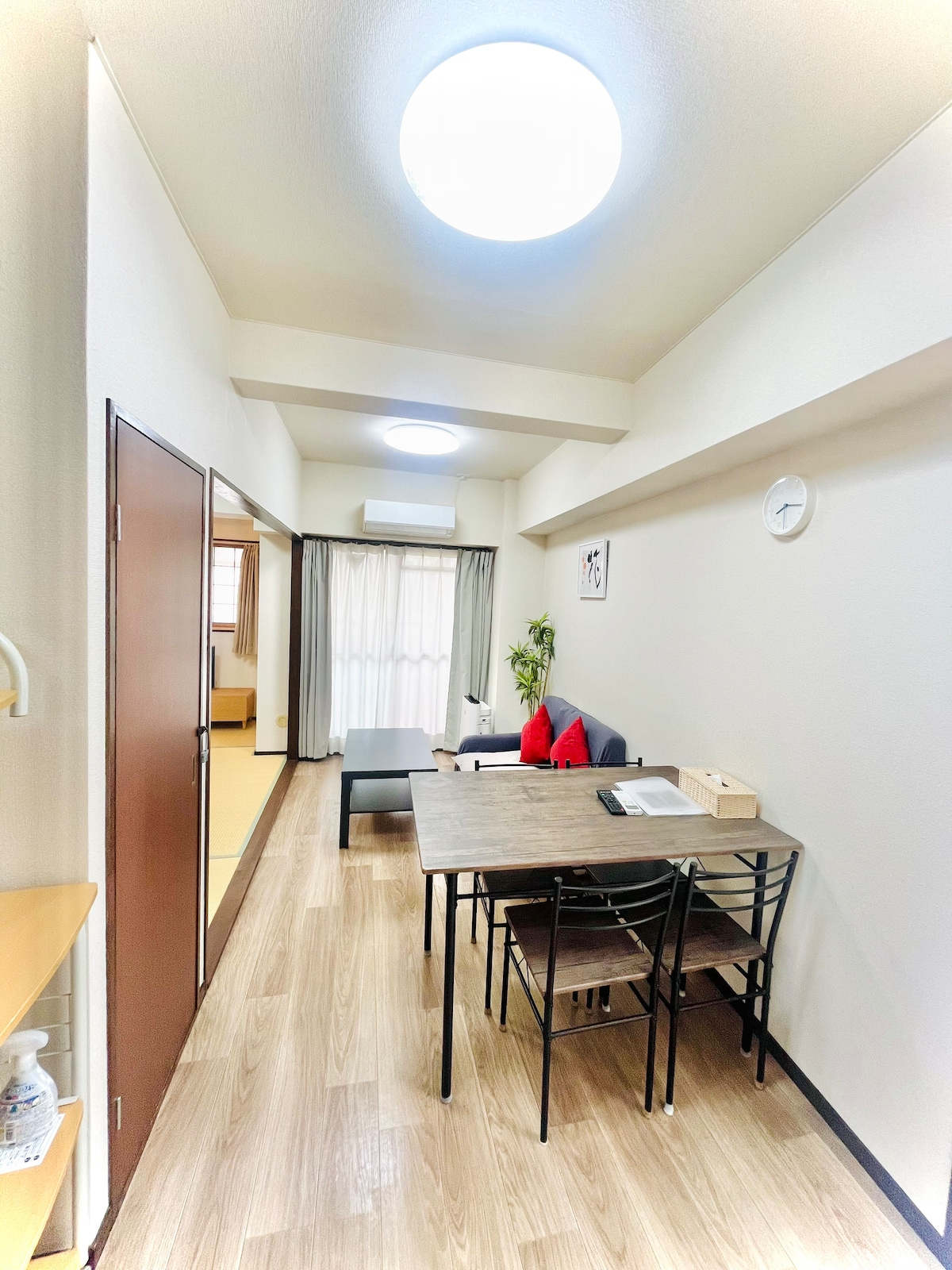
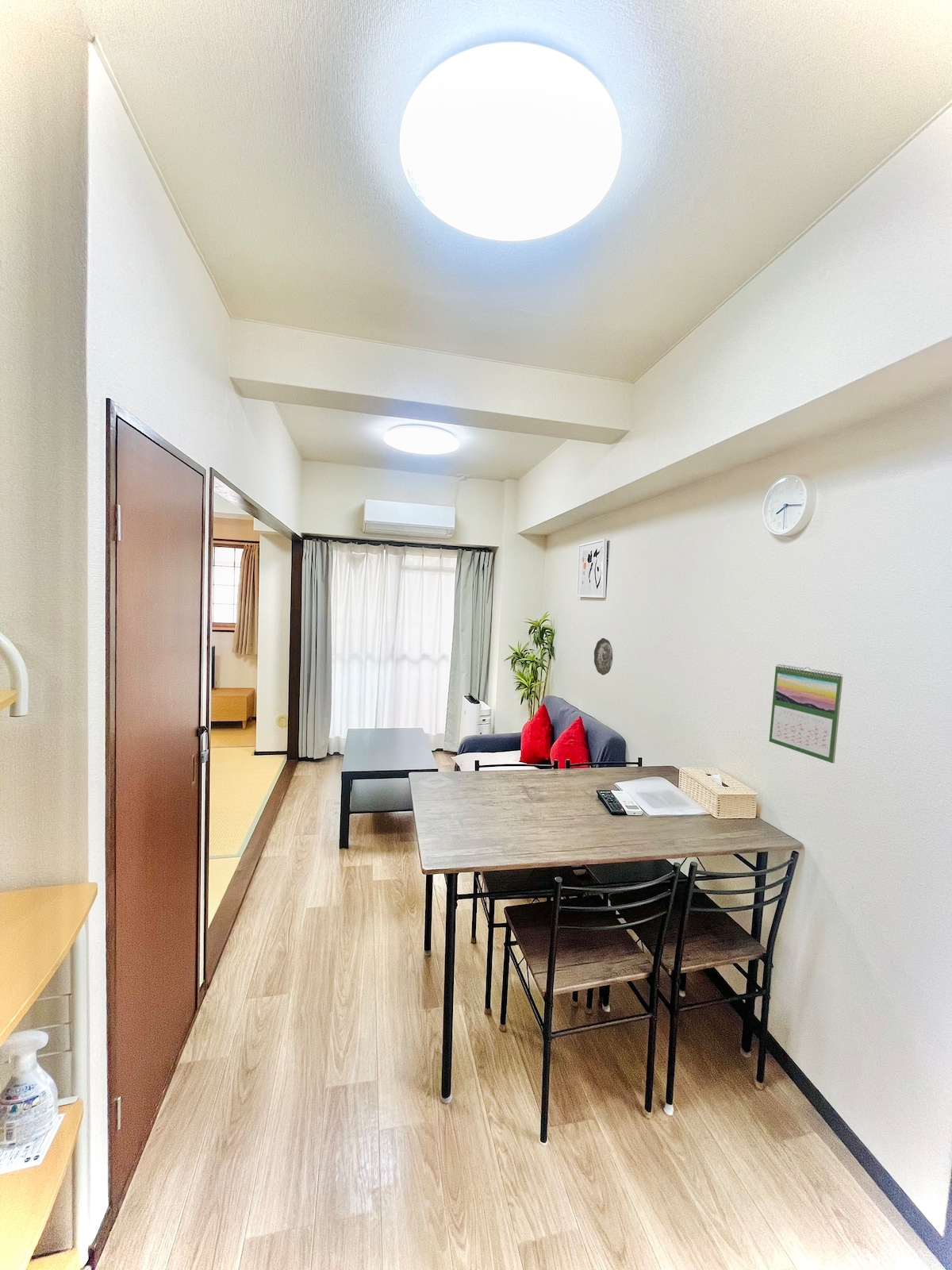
+ calendar (803, 709)
+ decorative plate (604, 656)
